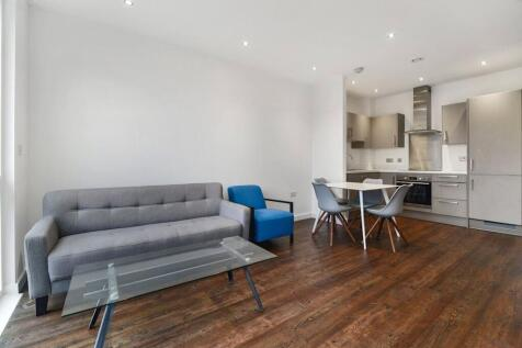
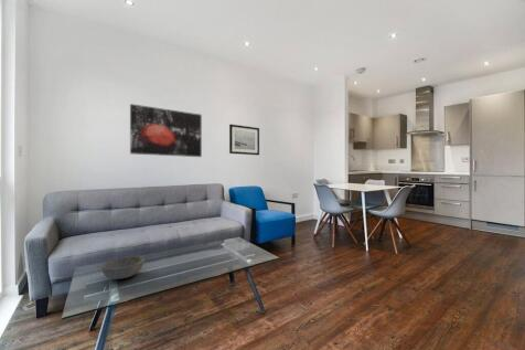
+ wall art (245, 140)
+ wall art (168, 132)
+ bowl (122, 268)
